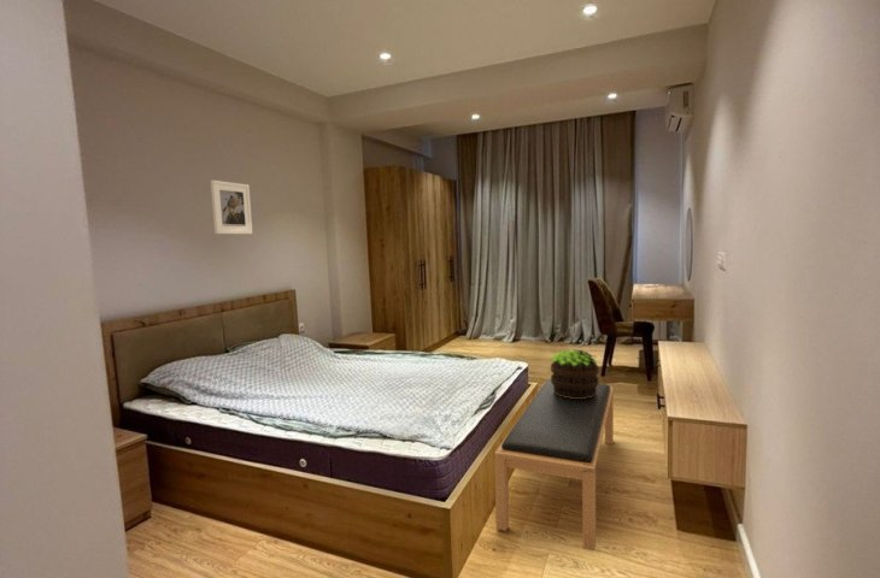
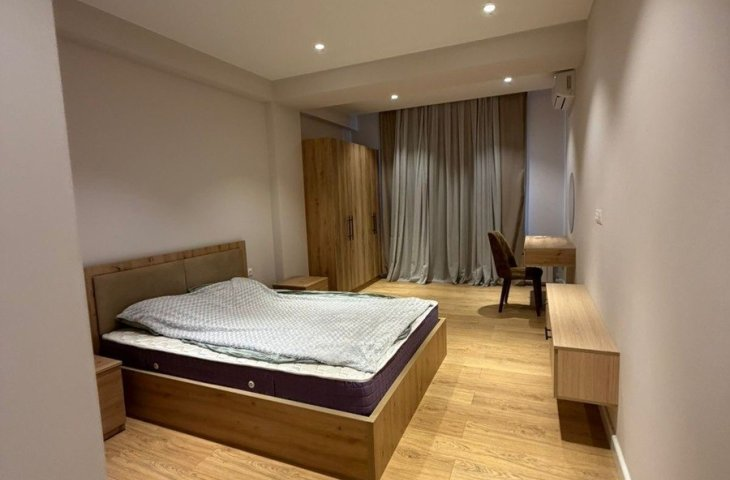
- bench (564, 442)
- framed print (231, 207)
- potted plant (574, 371)
